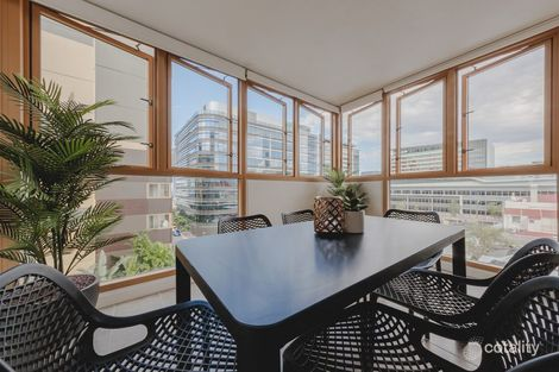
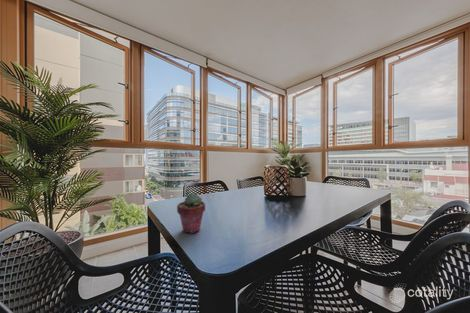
+ potted succulent (191, 211)
